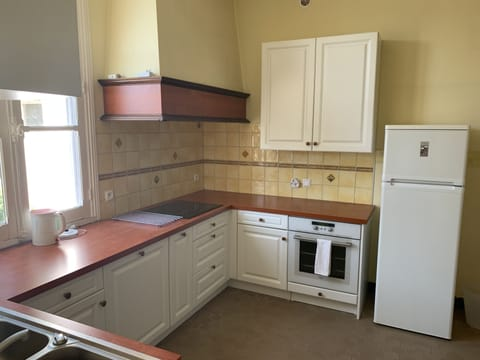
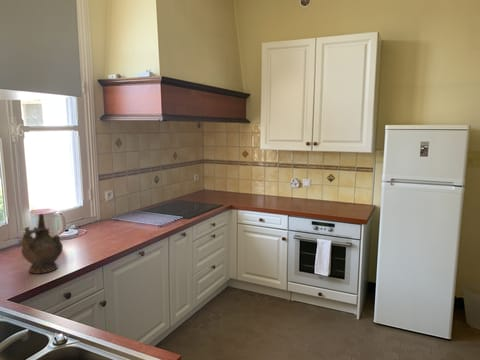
+ ceremonial vessel (40, 242)
